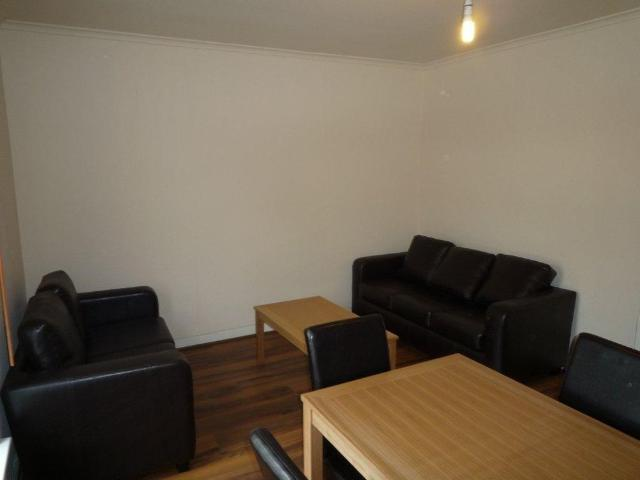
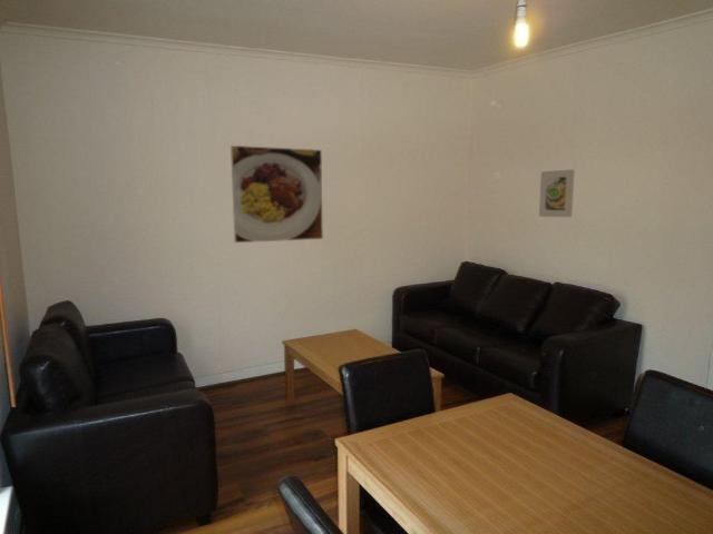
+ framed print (556, 194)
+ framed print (279, 195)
